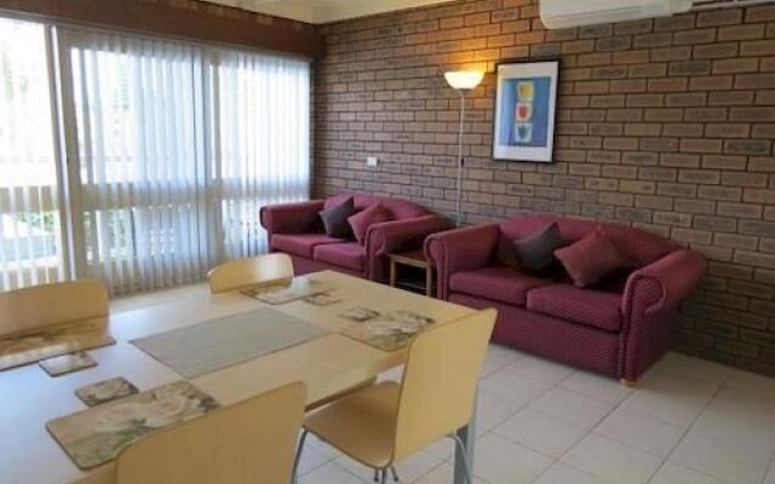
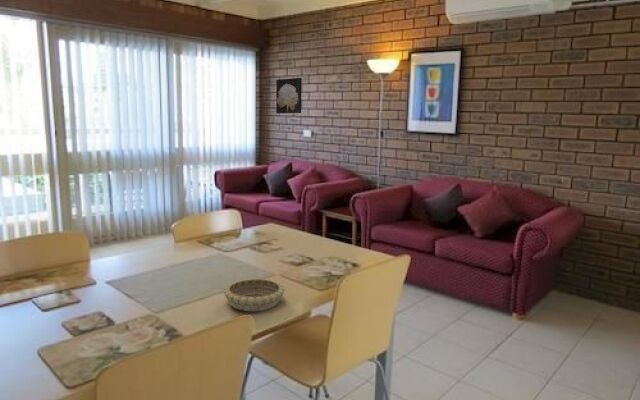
+ decorative bowl (254, 294)
+ wall art (288, 96)
